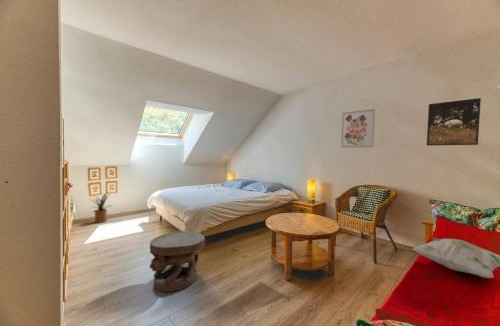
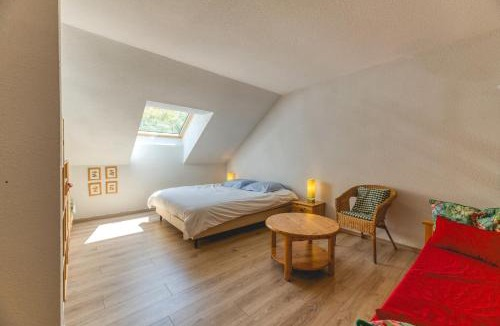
- carved stool (176, 258)
- house plant (99, 206)
- decorative pillow (457, 254)
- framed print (451, 123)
- wall art (357, 129)
